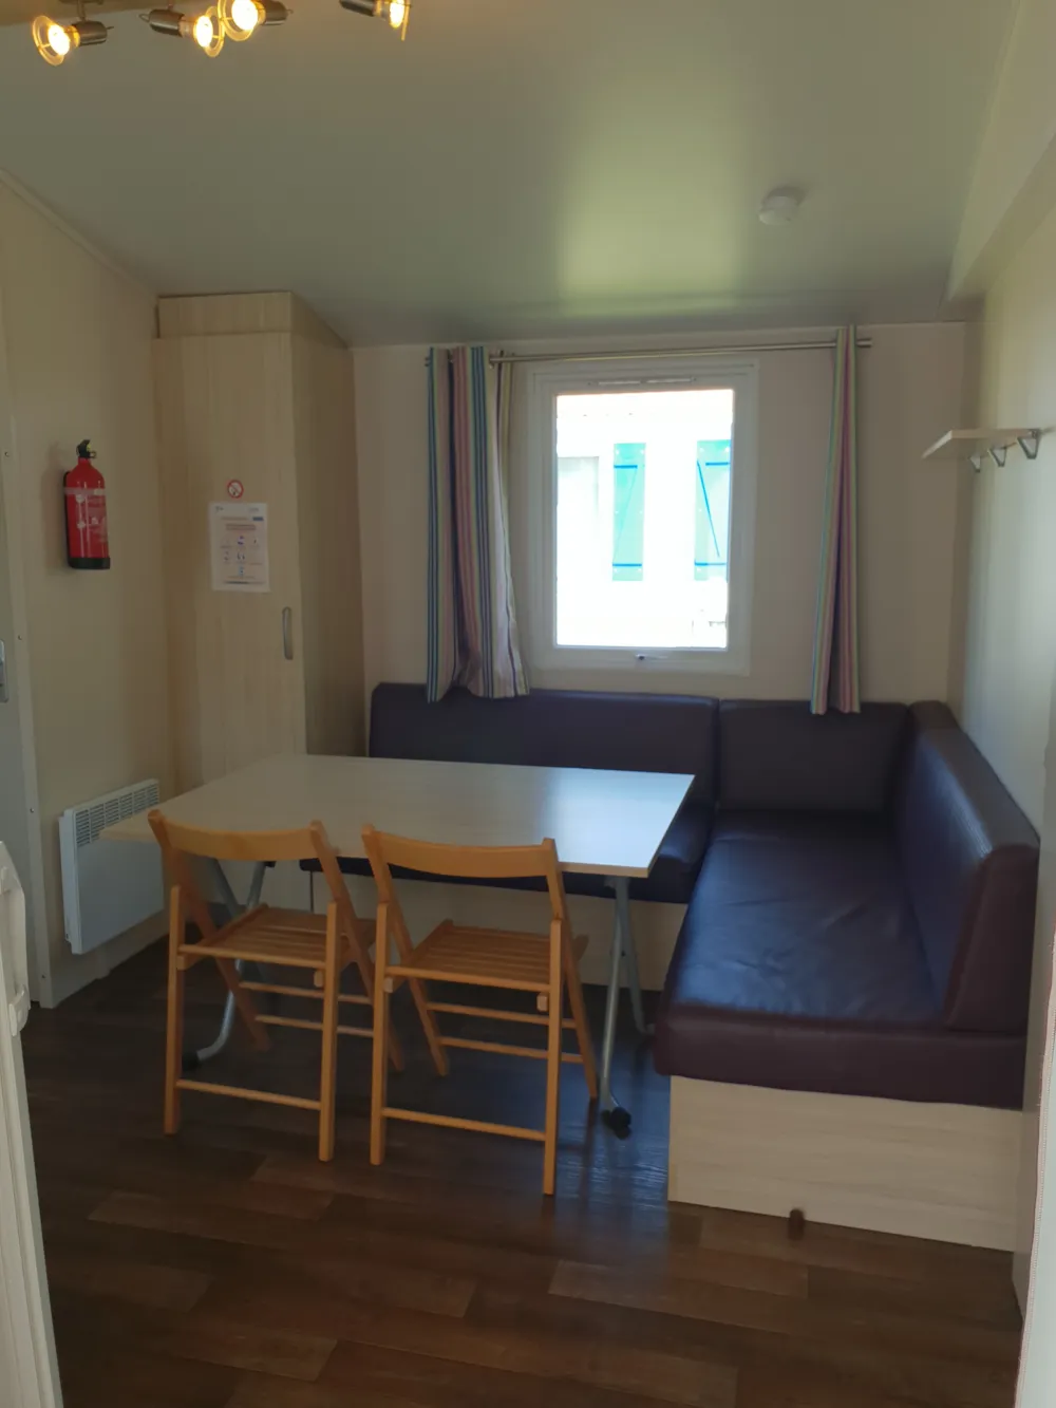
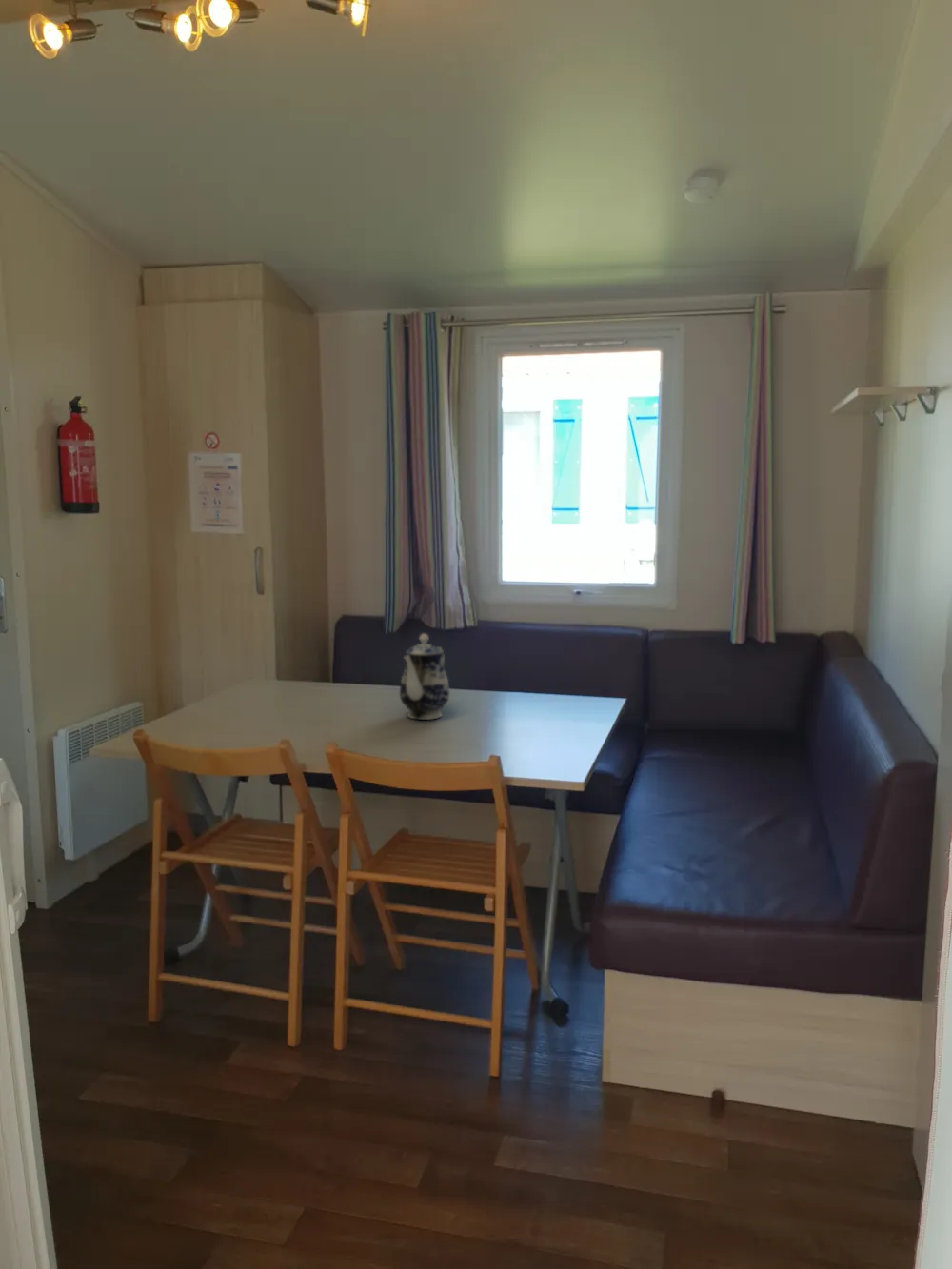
+ teapot (424, 675)
